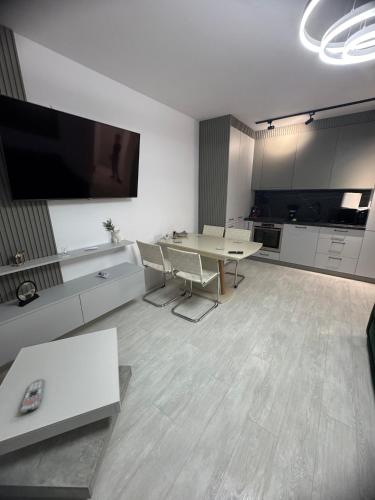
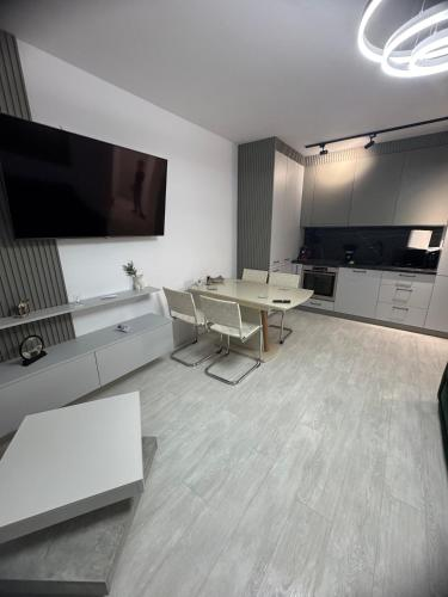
- remote control (33, 394)
